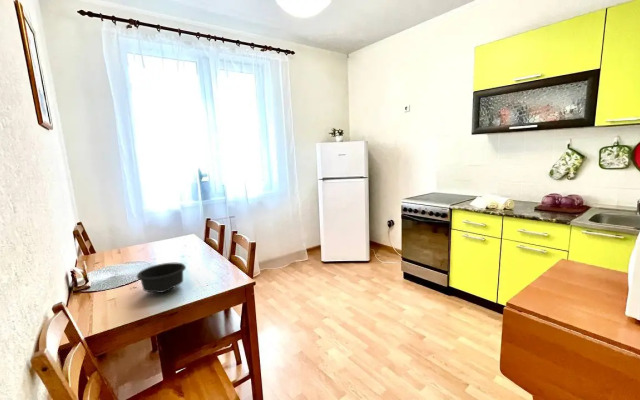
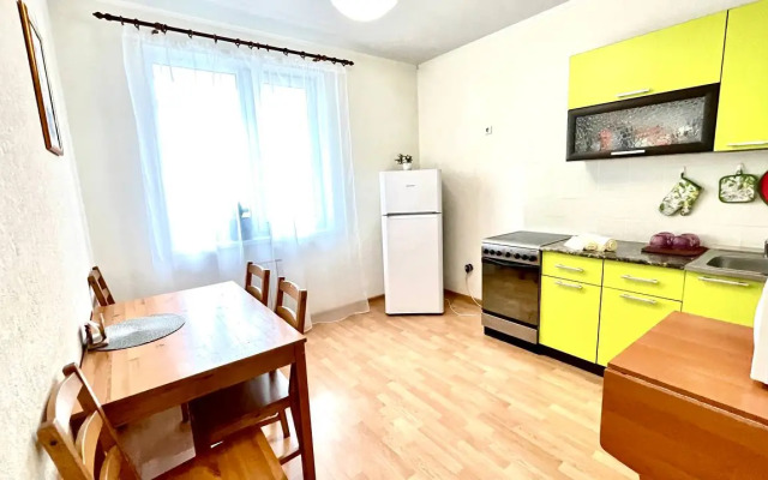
- bowl (163, 280)
